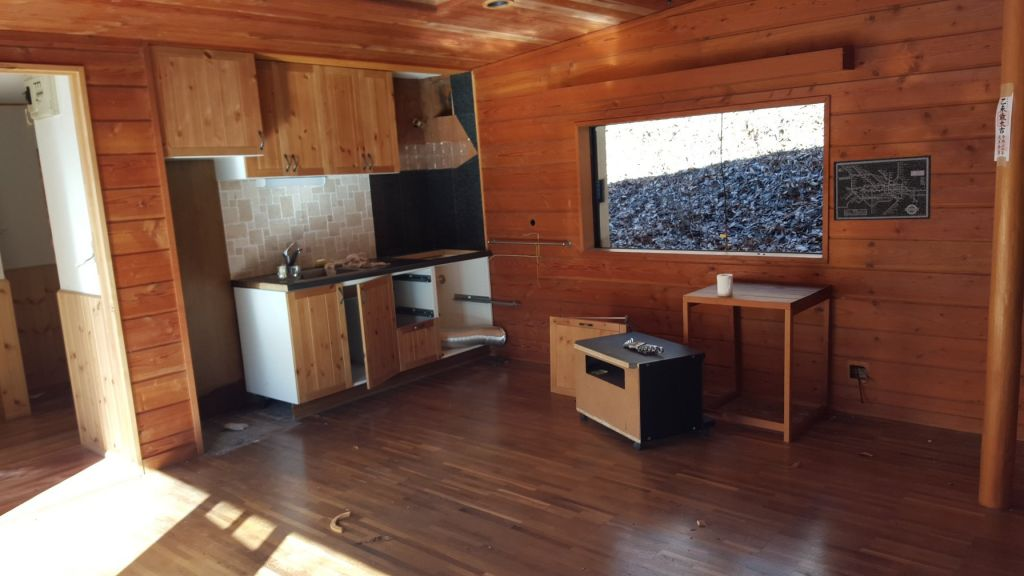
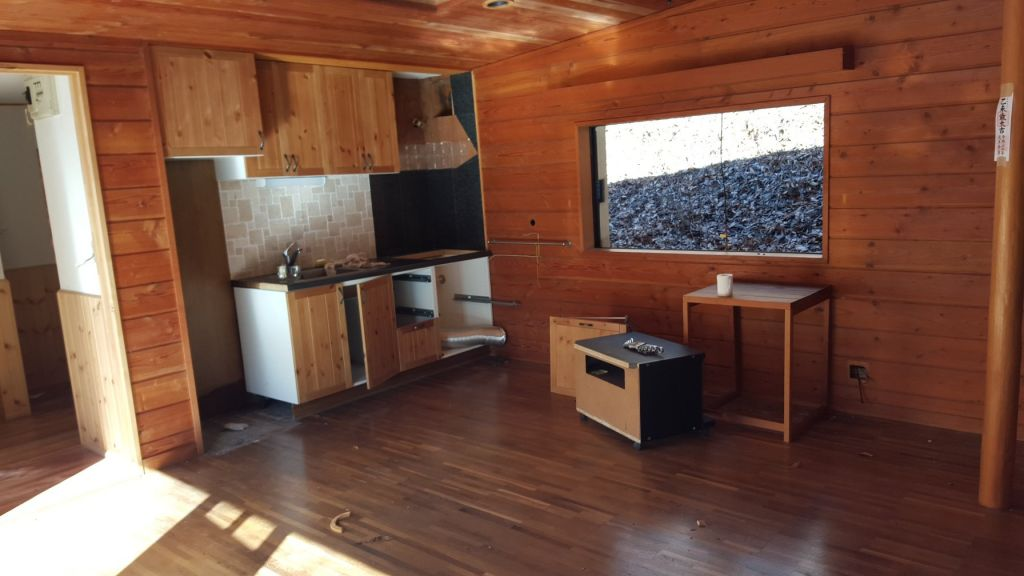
- wall art (880, 189)
